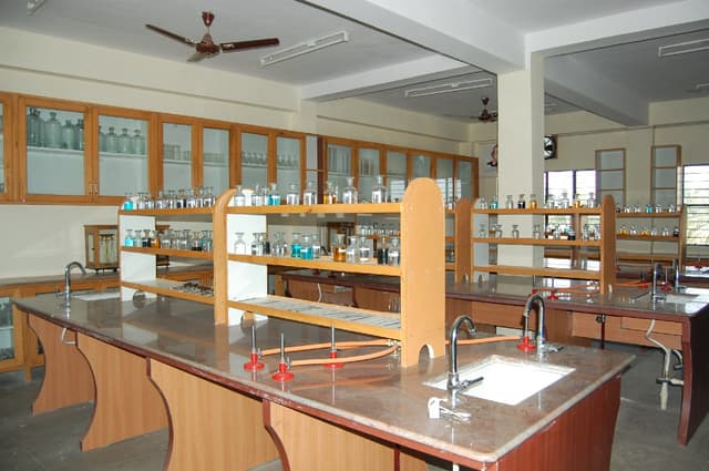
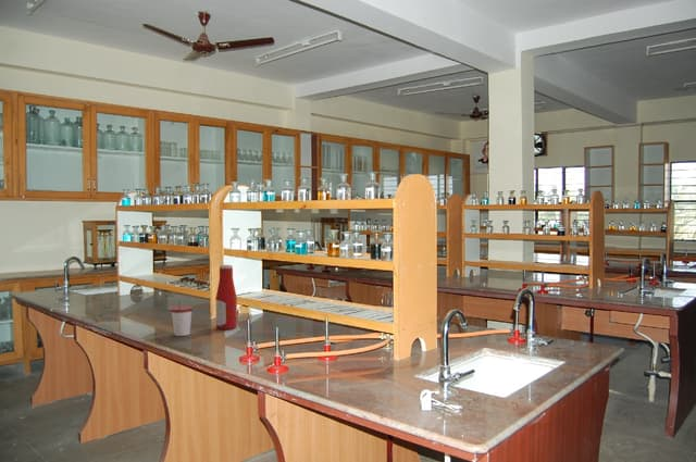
+ cup (182, 317)
+ bottle (226, 296)
